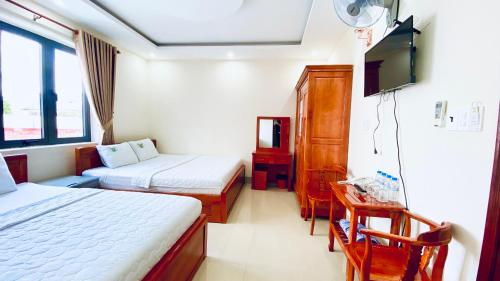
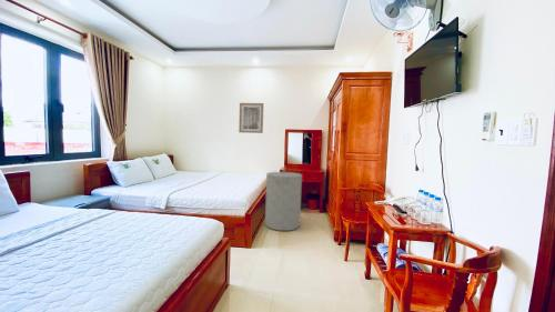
+ wall art (251, 118)
+ laundry hamper (283, 194)
